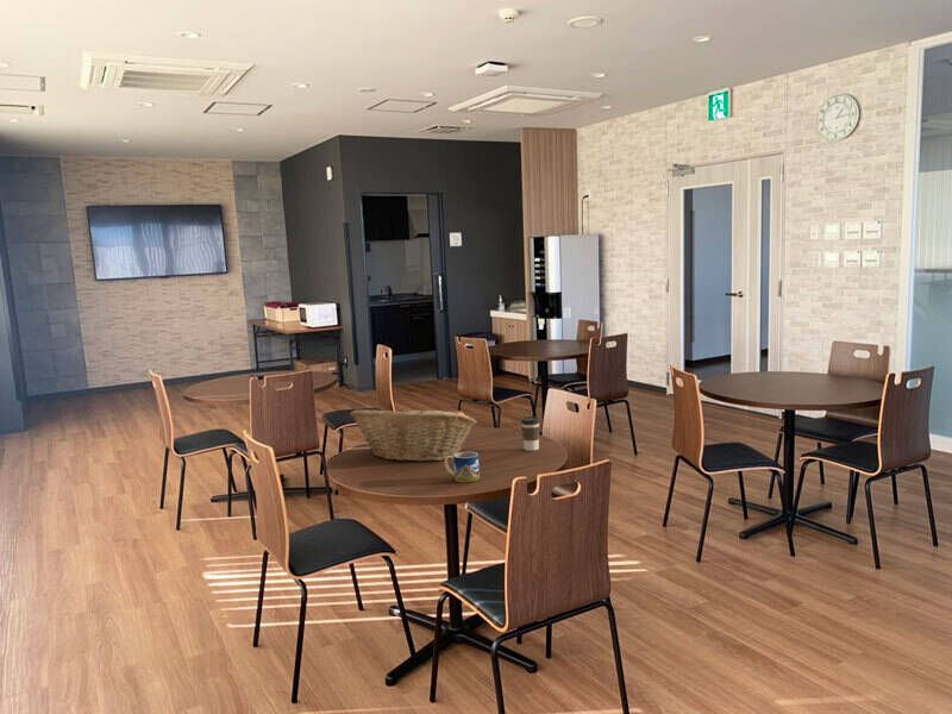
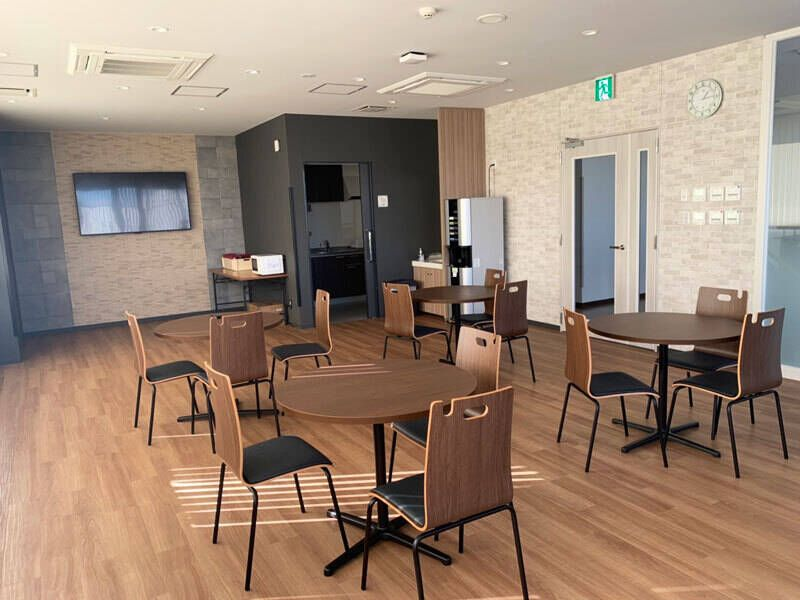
- coffee cup (531, 433)
- fruit basket (413, 427)
- mug (461, 466)
